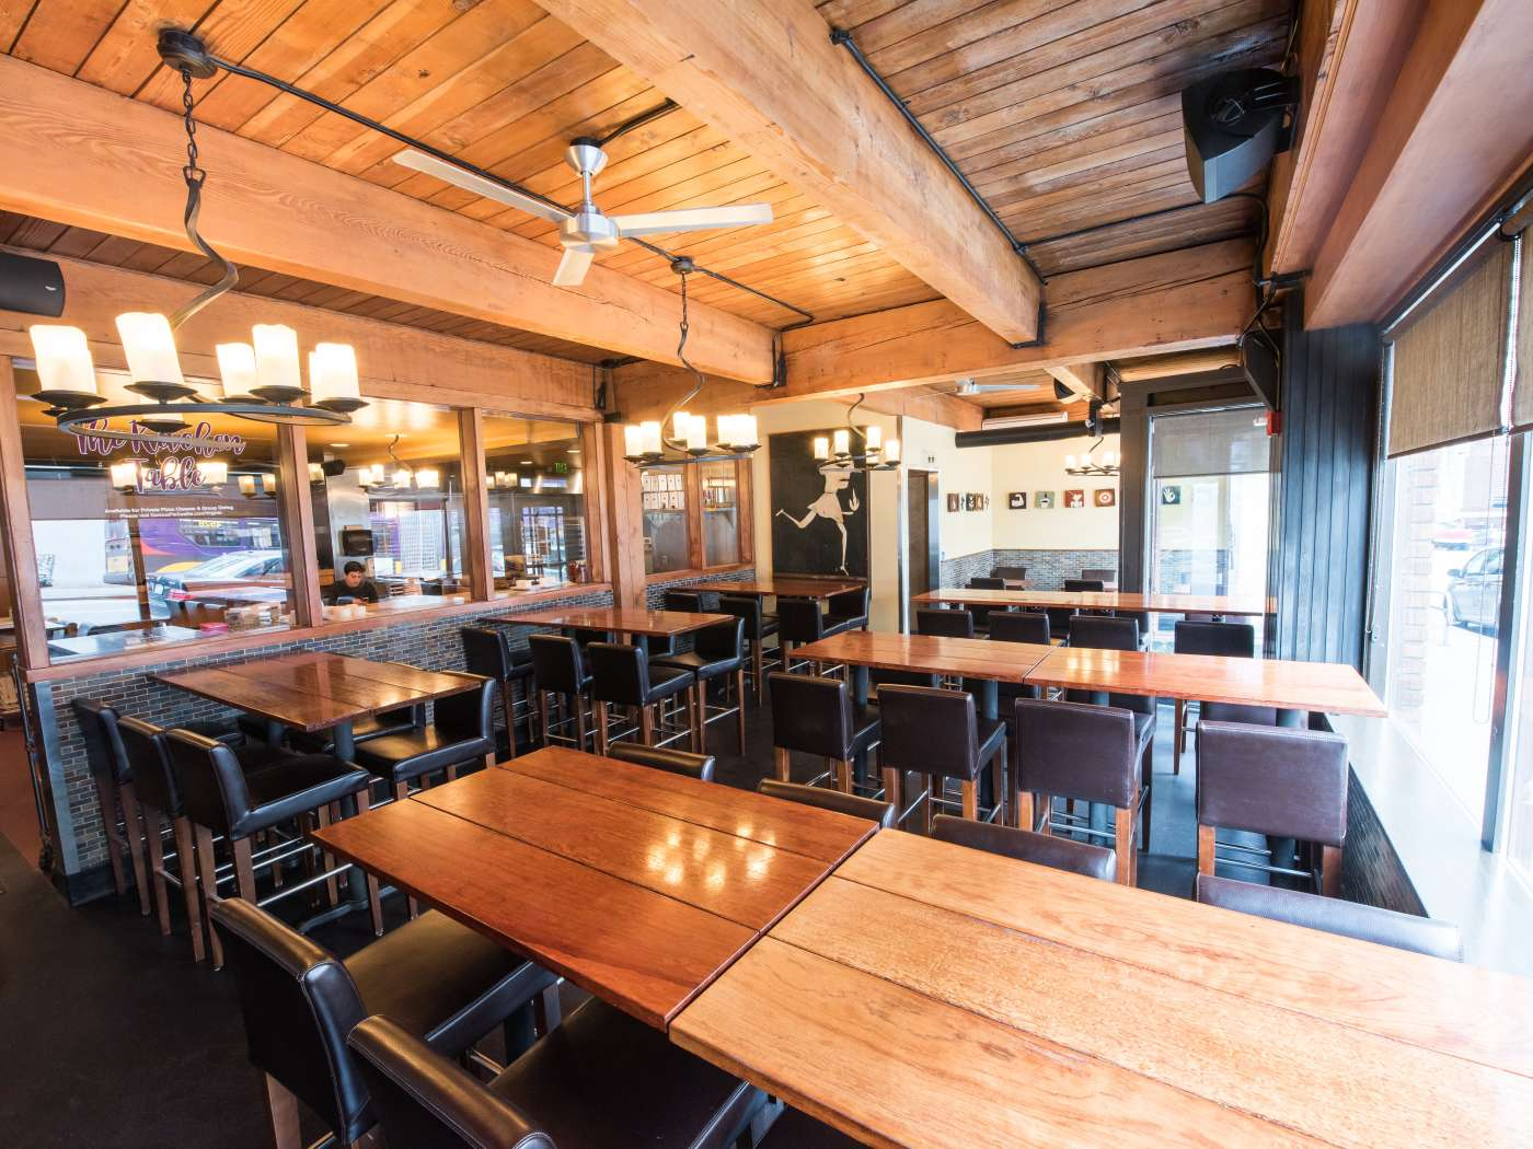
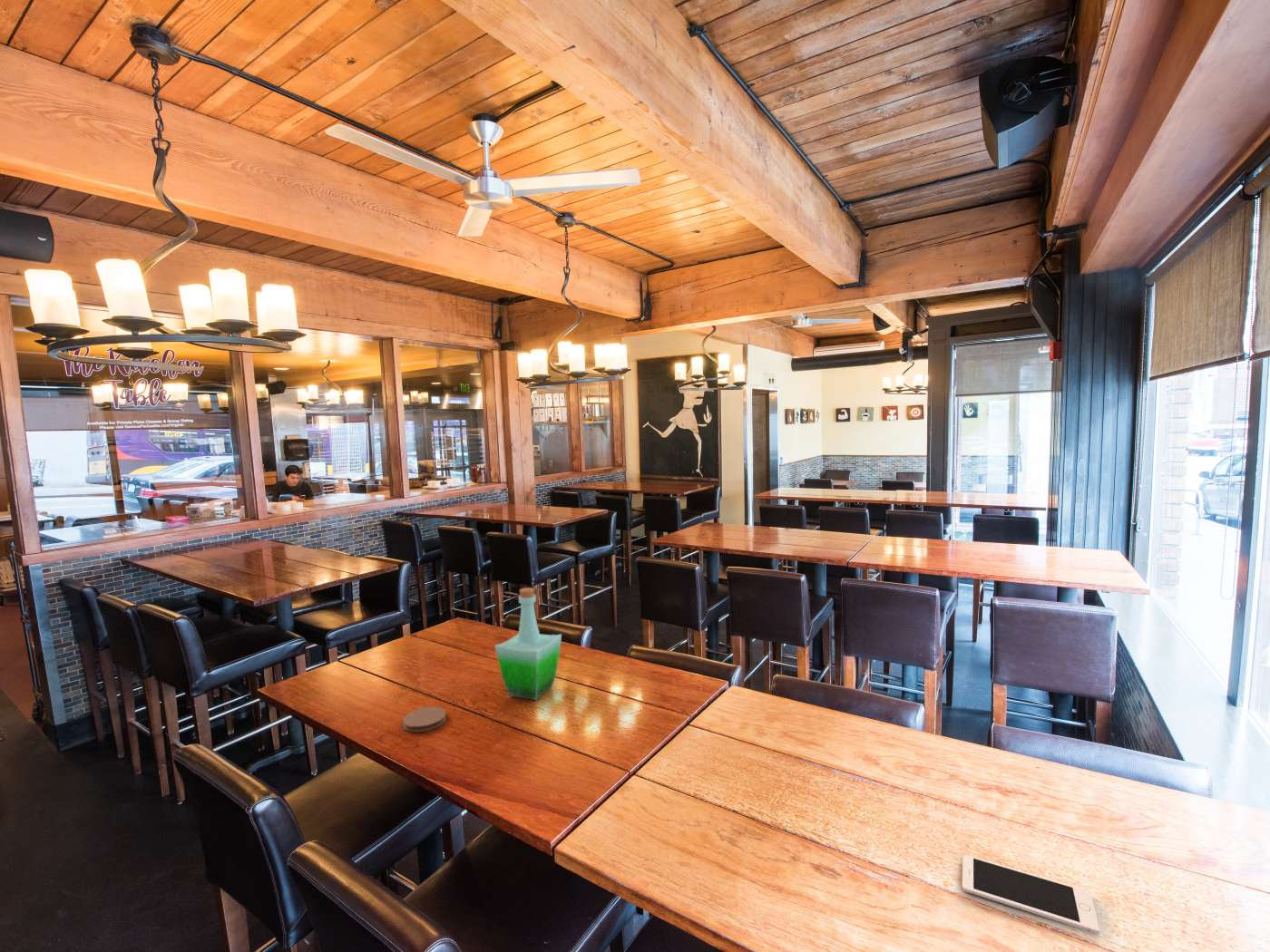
+ cell phone (1025, 890)
+ coaster (425, 718)
+ bottle (529, 640)
